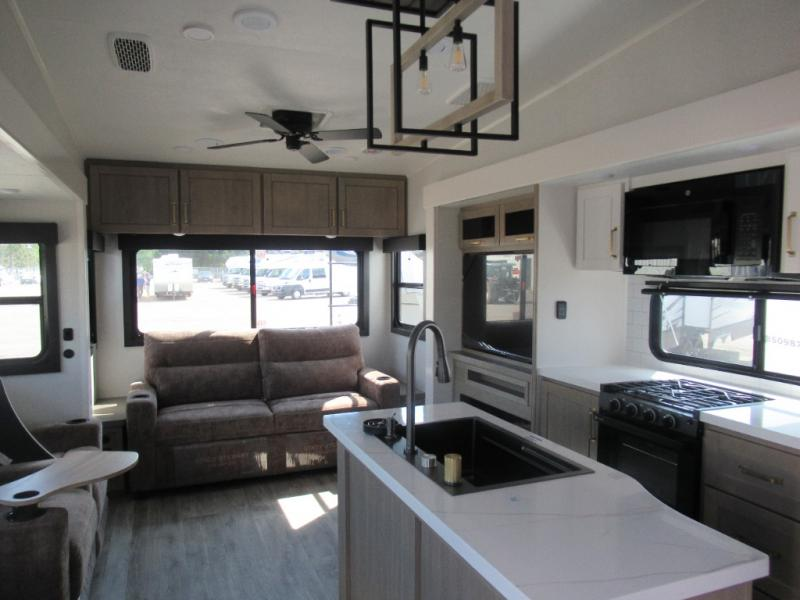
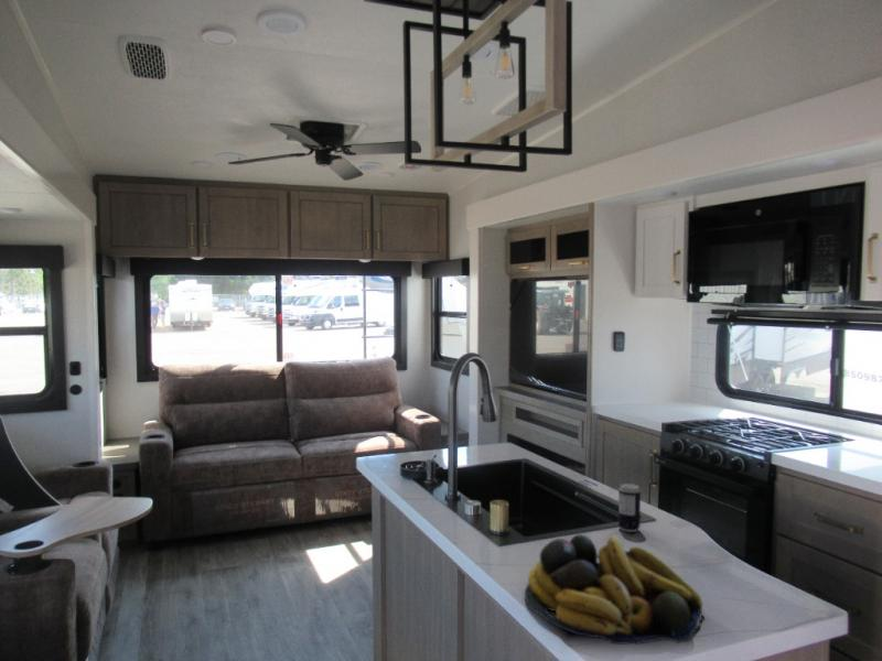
+ beverage can (628, 507)
+ fruit bowl (609, 573)
